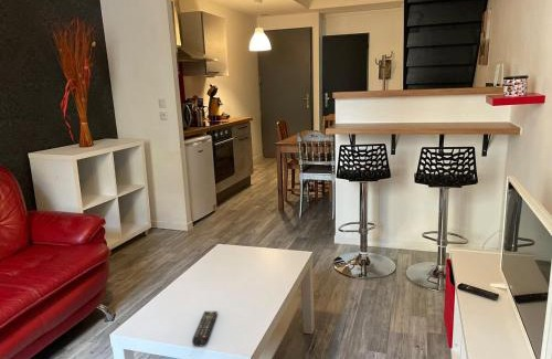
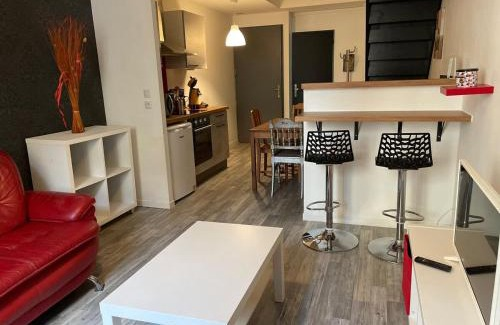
- remote control (205, 326)
